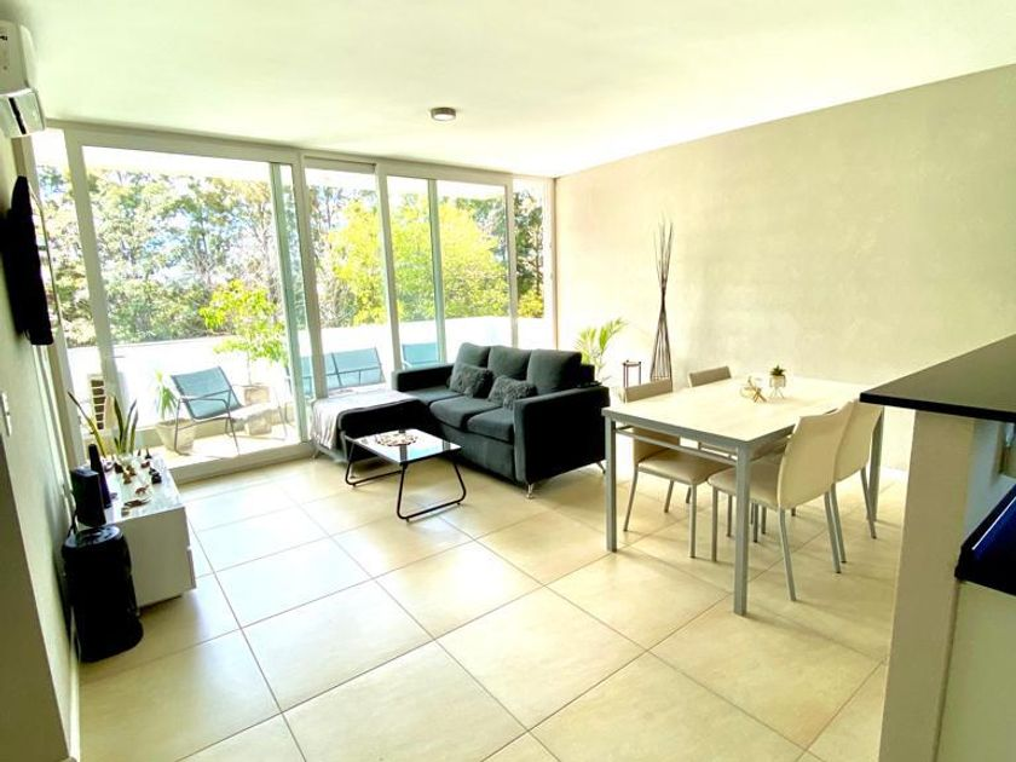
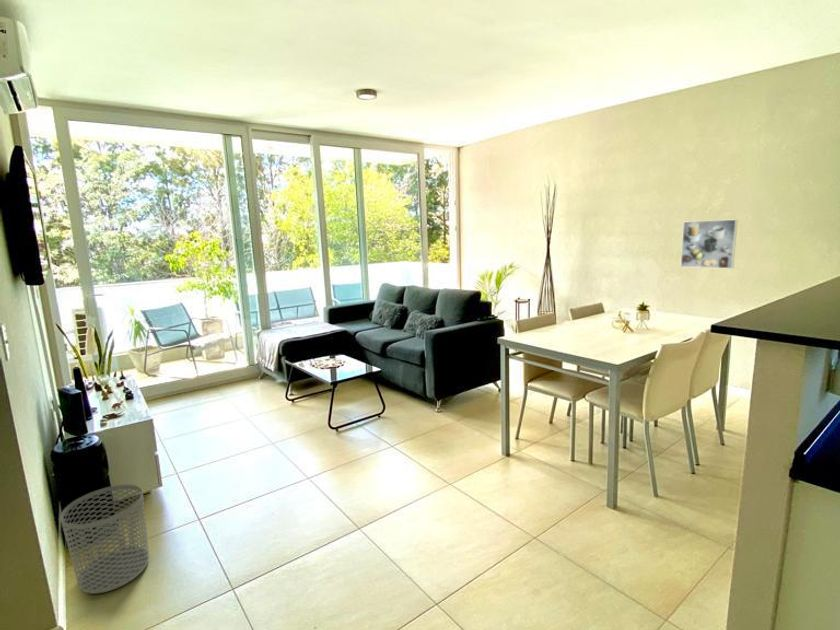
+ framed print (707, 244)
+ waste bin (109, 537)
